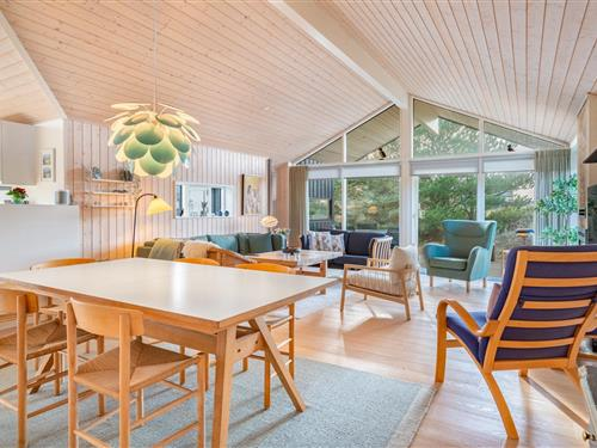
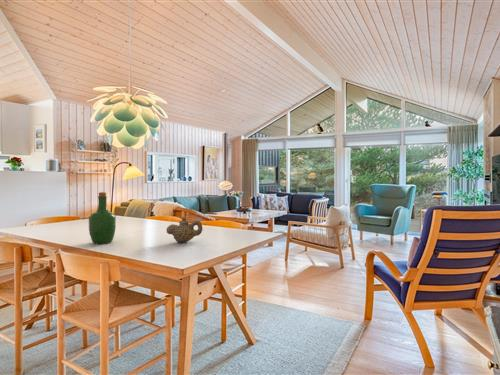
+ teapot (184, 229)
+ wine bottle (102, 217)
